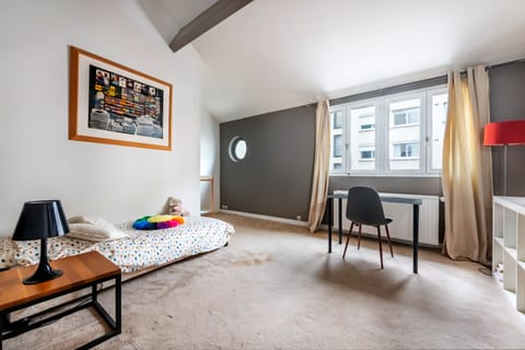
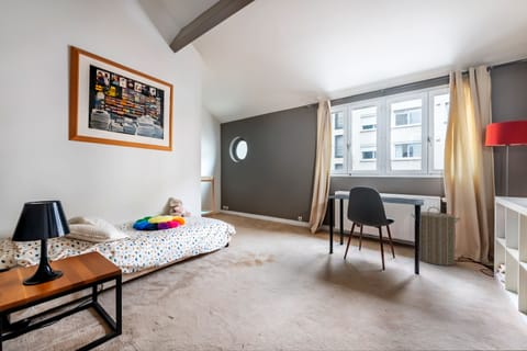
+ laundry hamper (434, 233)
